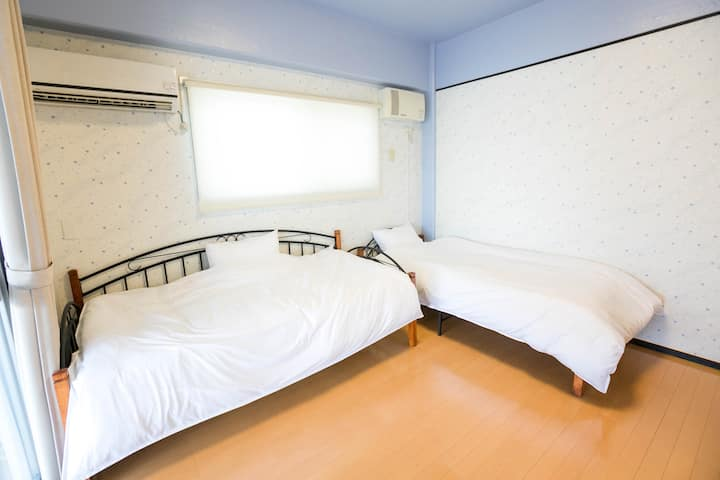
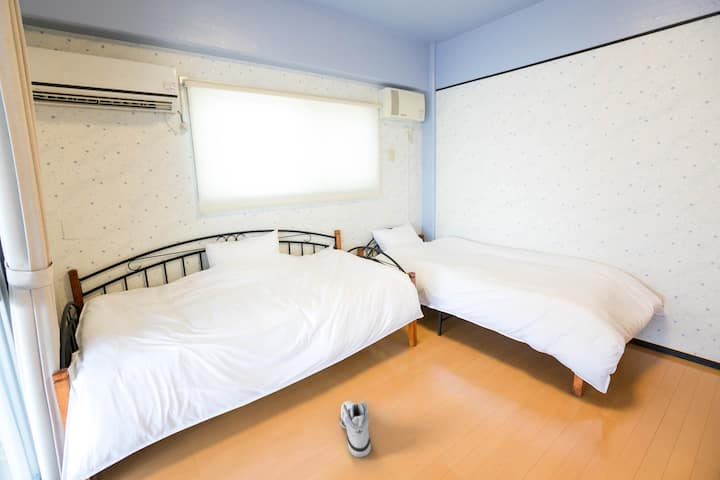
+ sneaker (353, 414)
